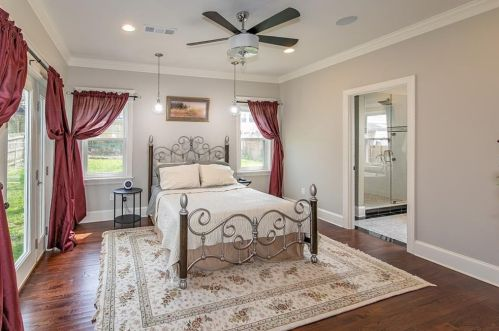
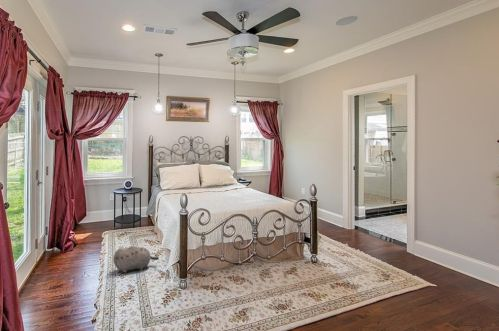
+ plush toy (136, 256)
